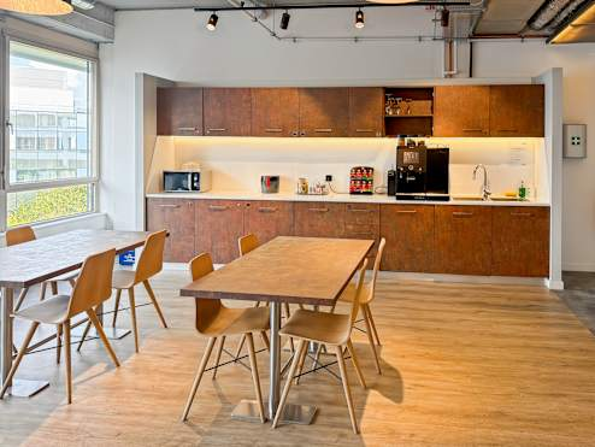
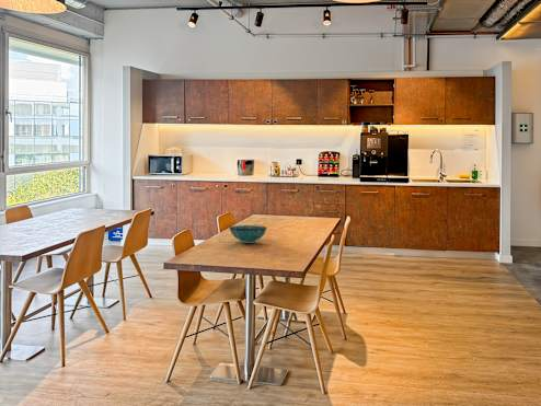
+ bowl (248, 234)
